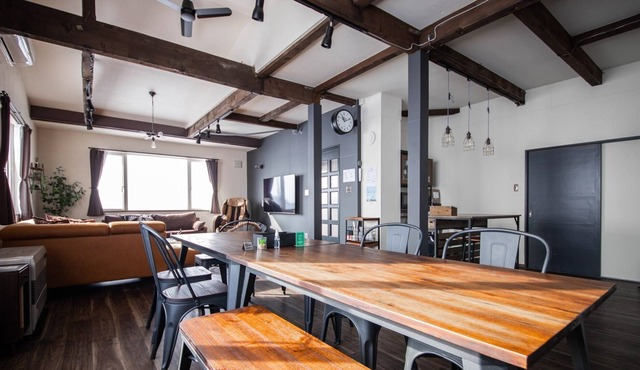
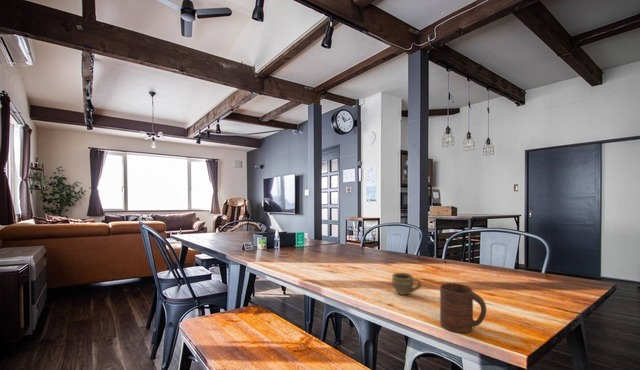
+ cup (406, 284)
+ cup (461, 308)
